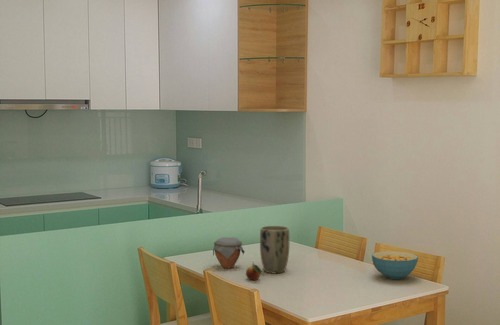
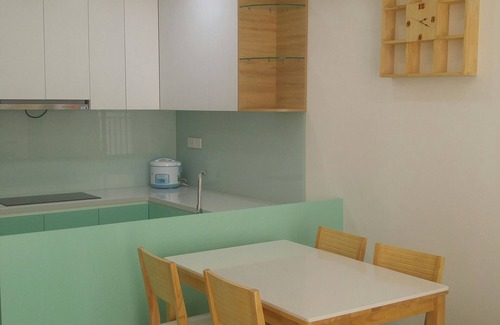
- plant pot (274, 249)
- cereal bowl (394, 266)
- jar (227, 252)
- fruit (255, 271)
